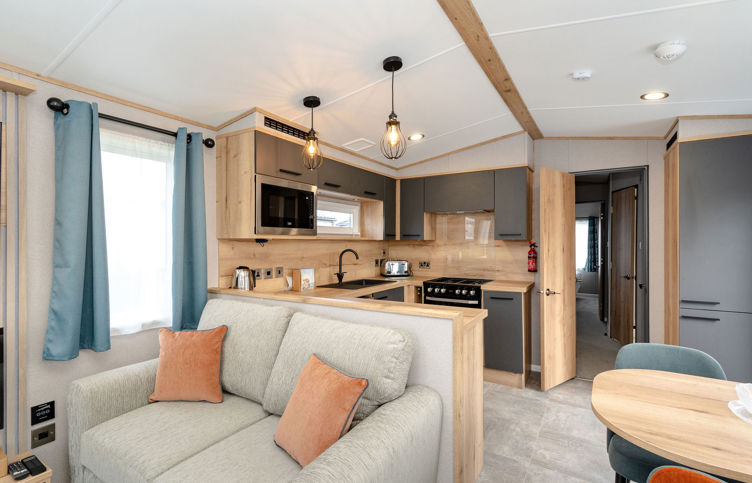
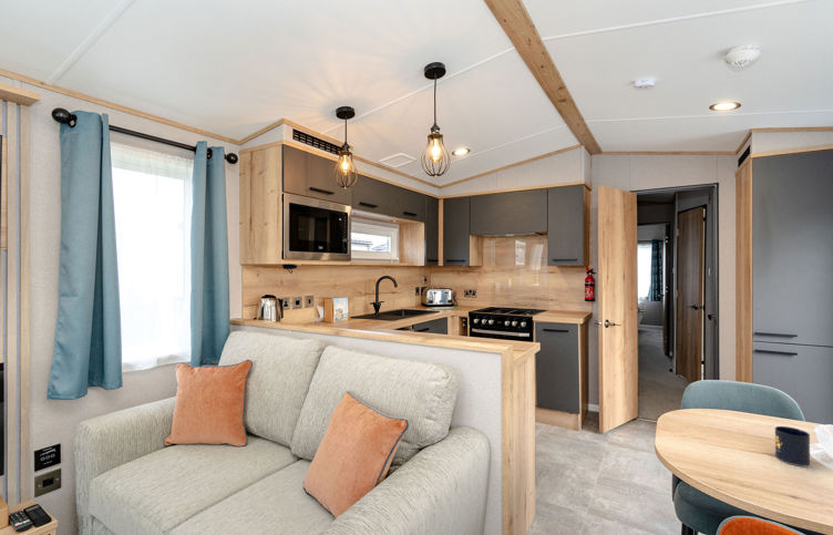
+ mug (790, 443)
